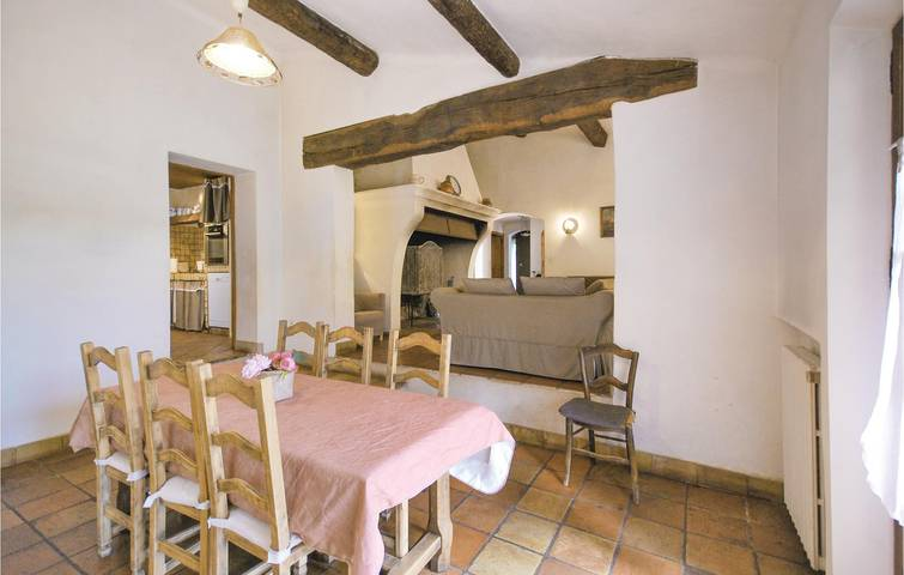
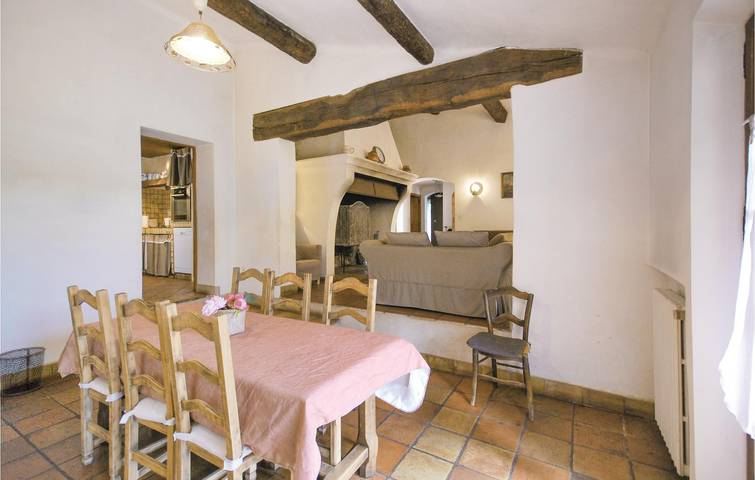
+ waste bin (22, 370)
